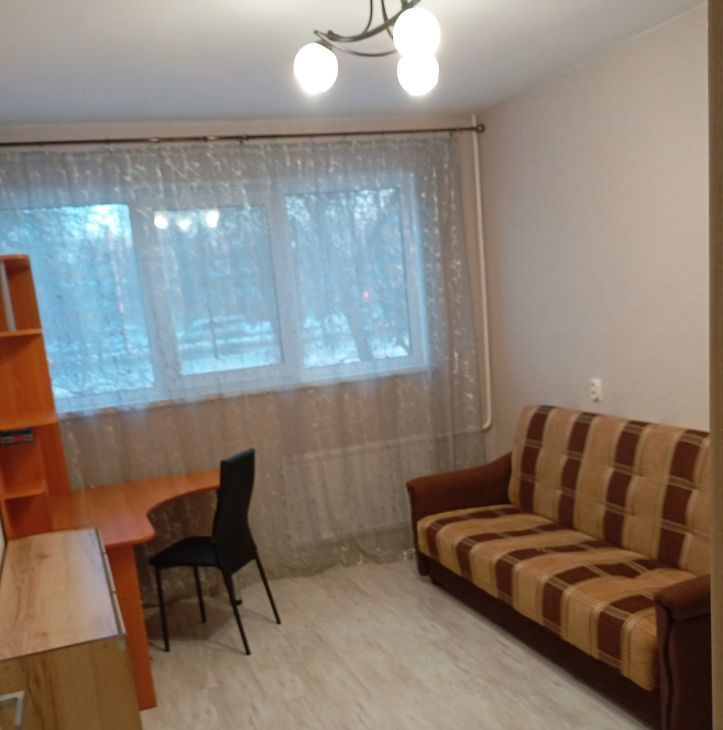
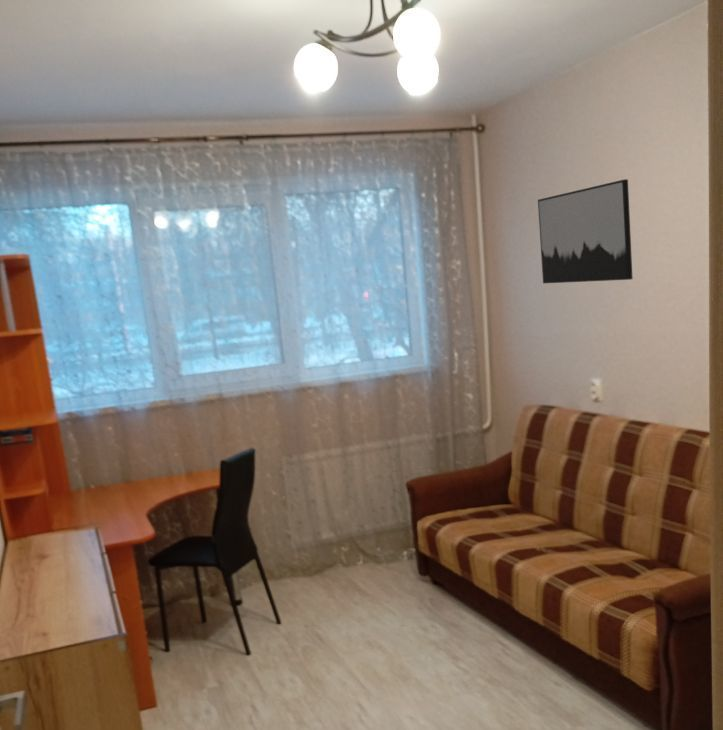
+ wall art (581, 236)
